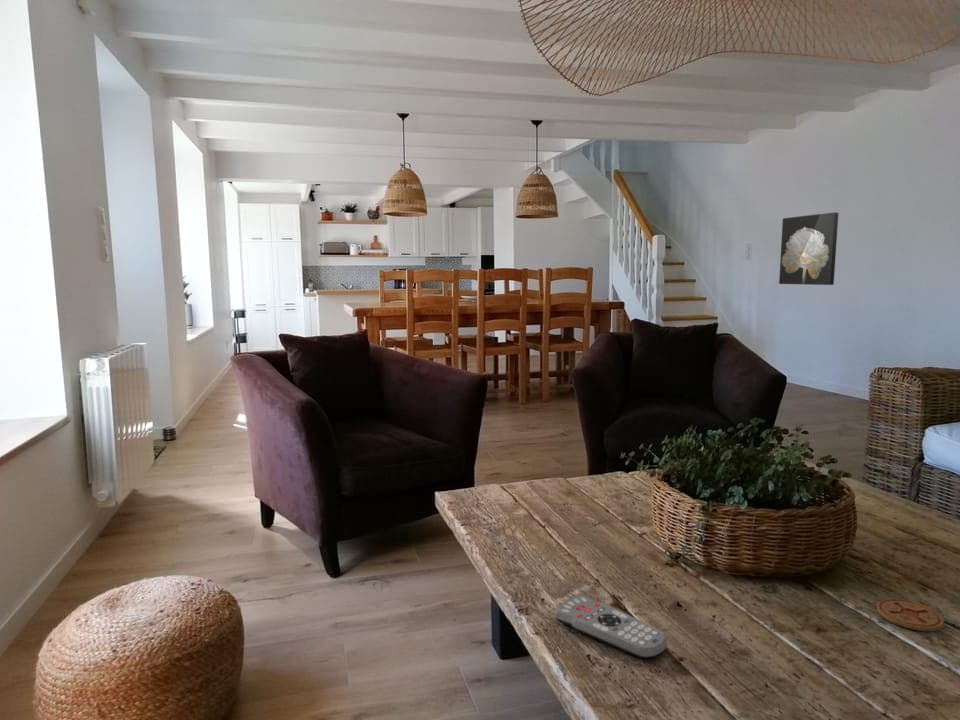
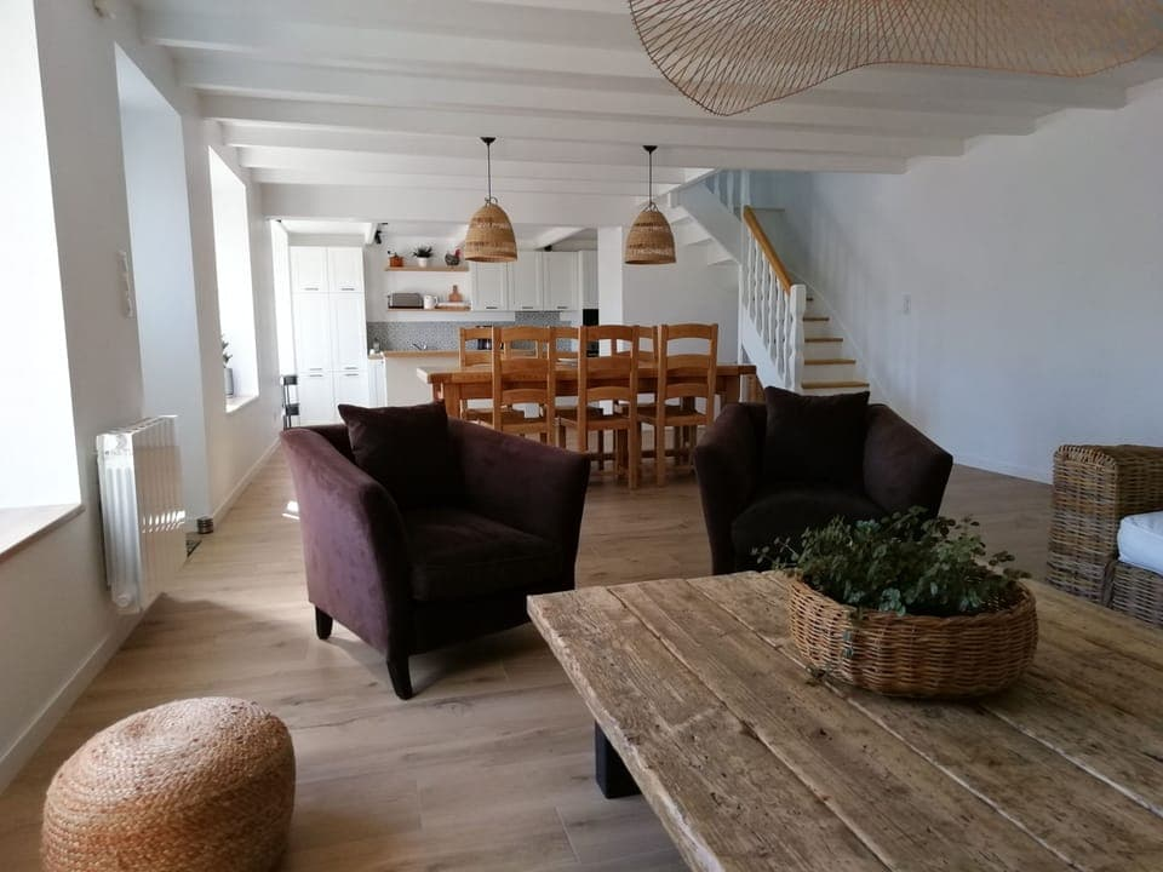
- wall art (807, 250)
- coaster (909, 614)
- remote control (610, 626)
